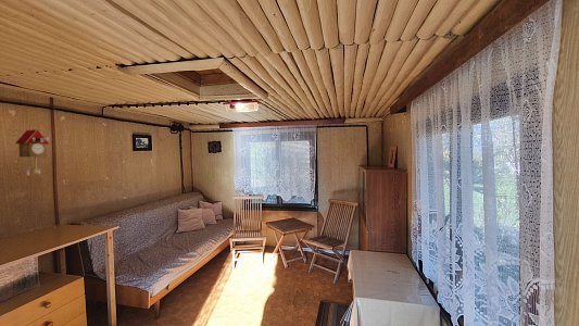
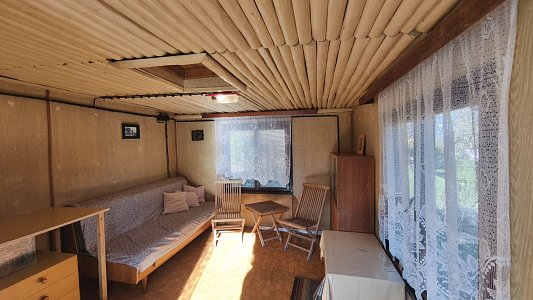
- cuckoo clock (38, 151)
